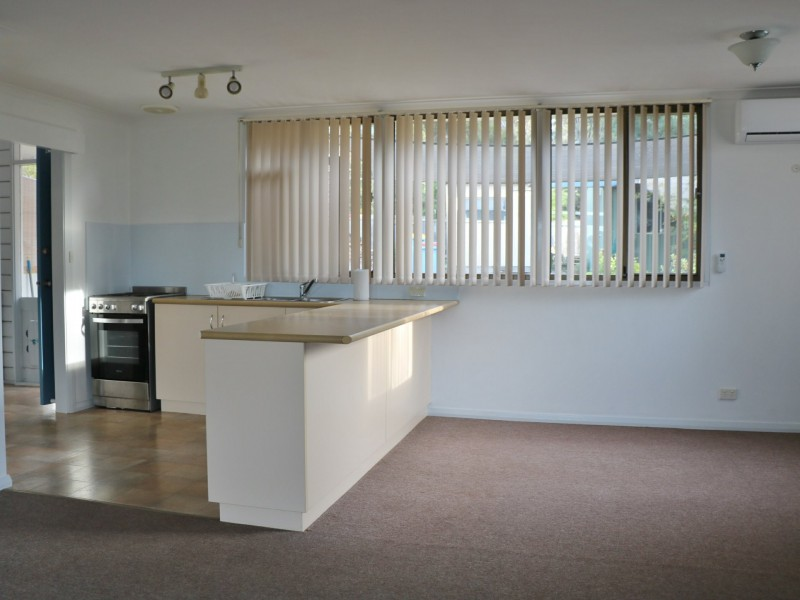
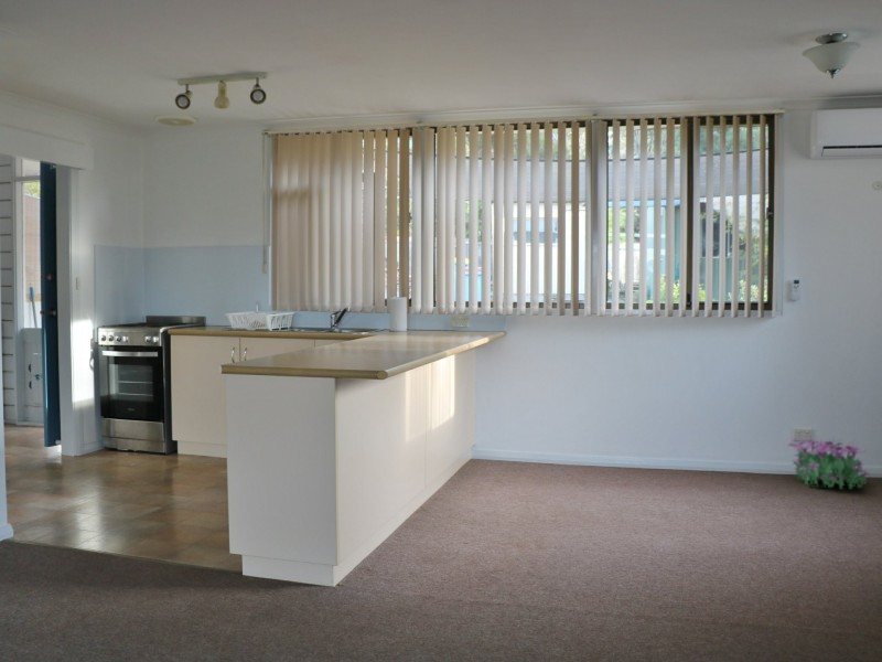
+ decorative plant (827, 461)
